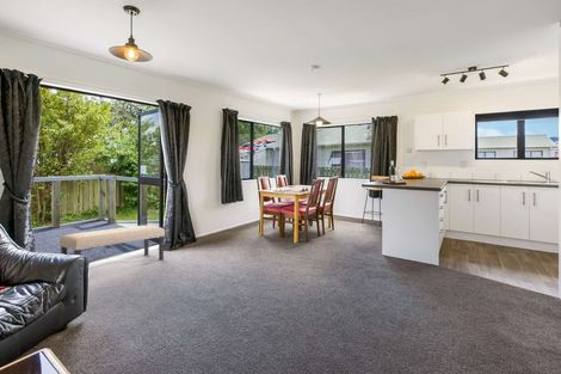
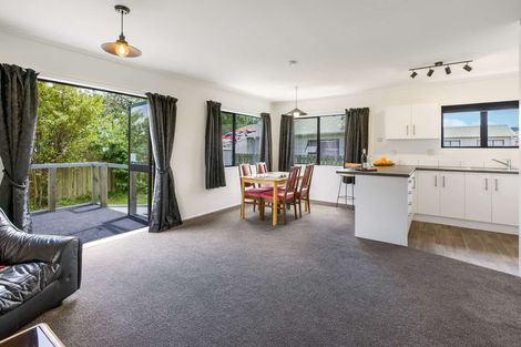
- bench (116, 243)
